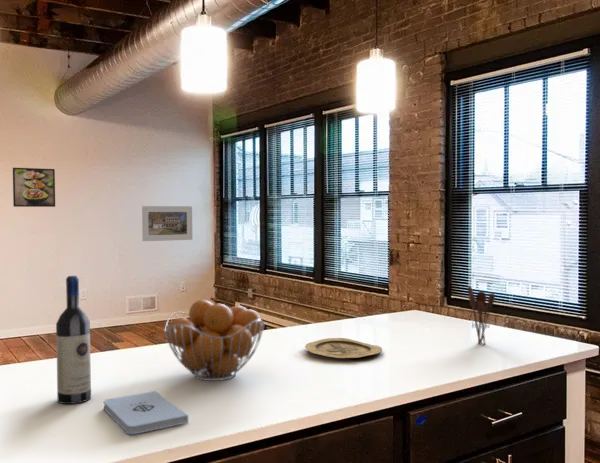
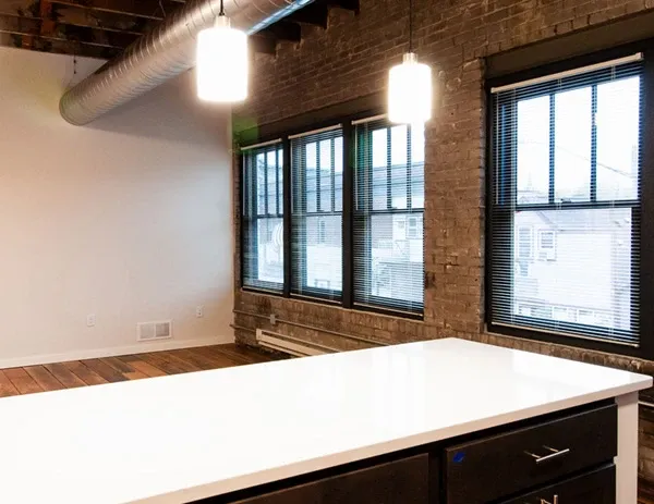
- wine bottle (73, 337)
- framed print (34, 187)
- utensil holder (479, 315)
- notepad (143, 411)
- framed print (167, 223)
- fruit basket (215, 338)
- plate (343, 348)
